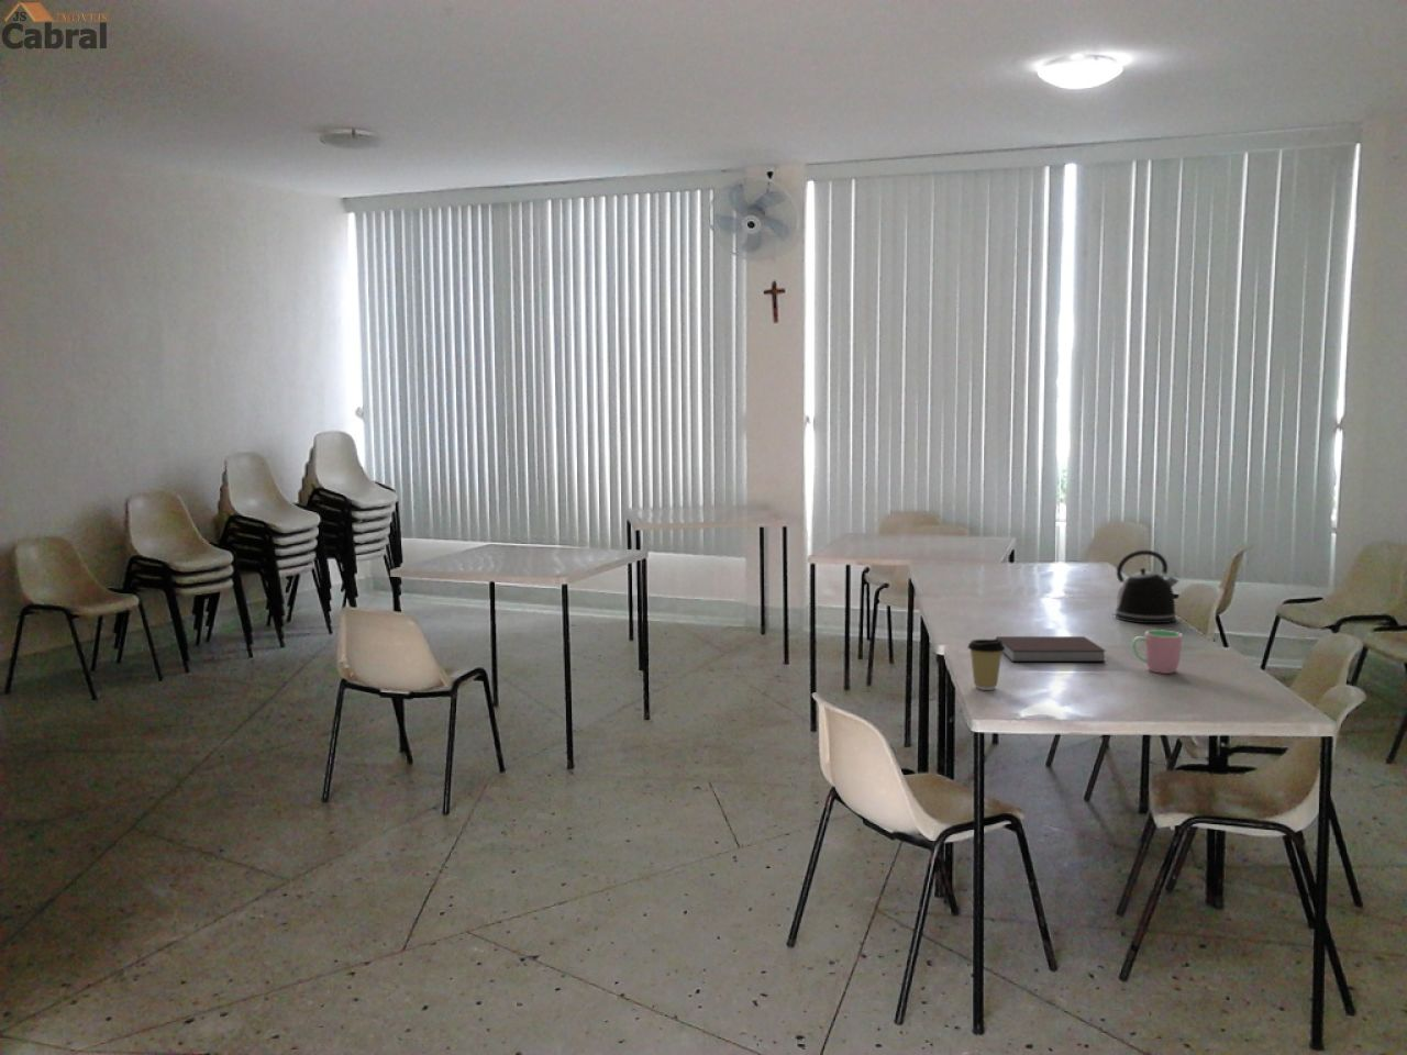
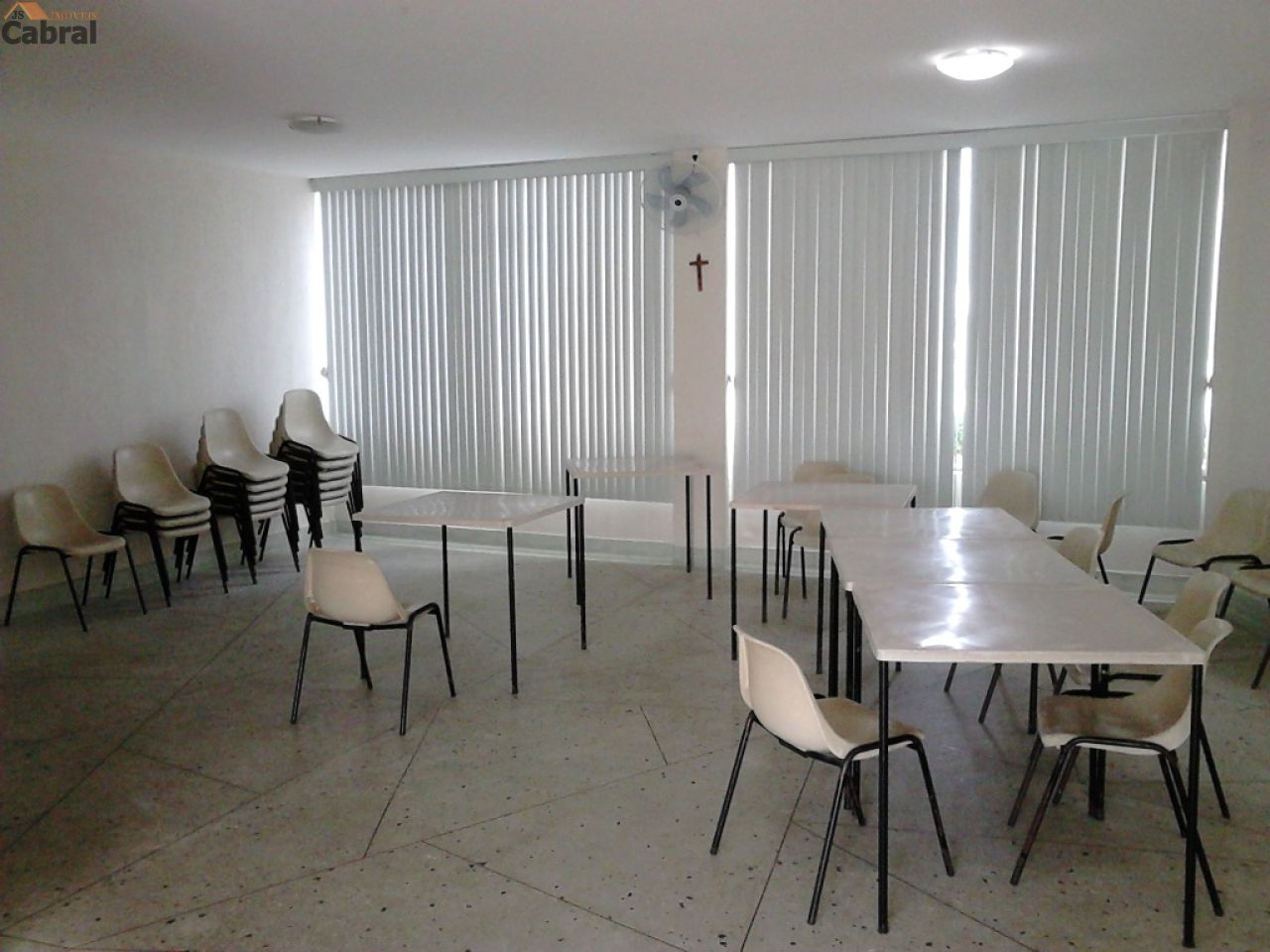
- notebook (1049, 648)
- cup (1157, 651)
- coffee cup (985, 664)
- kettle (1146, 584)
